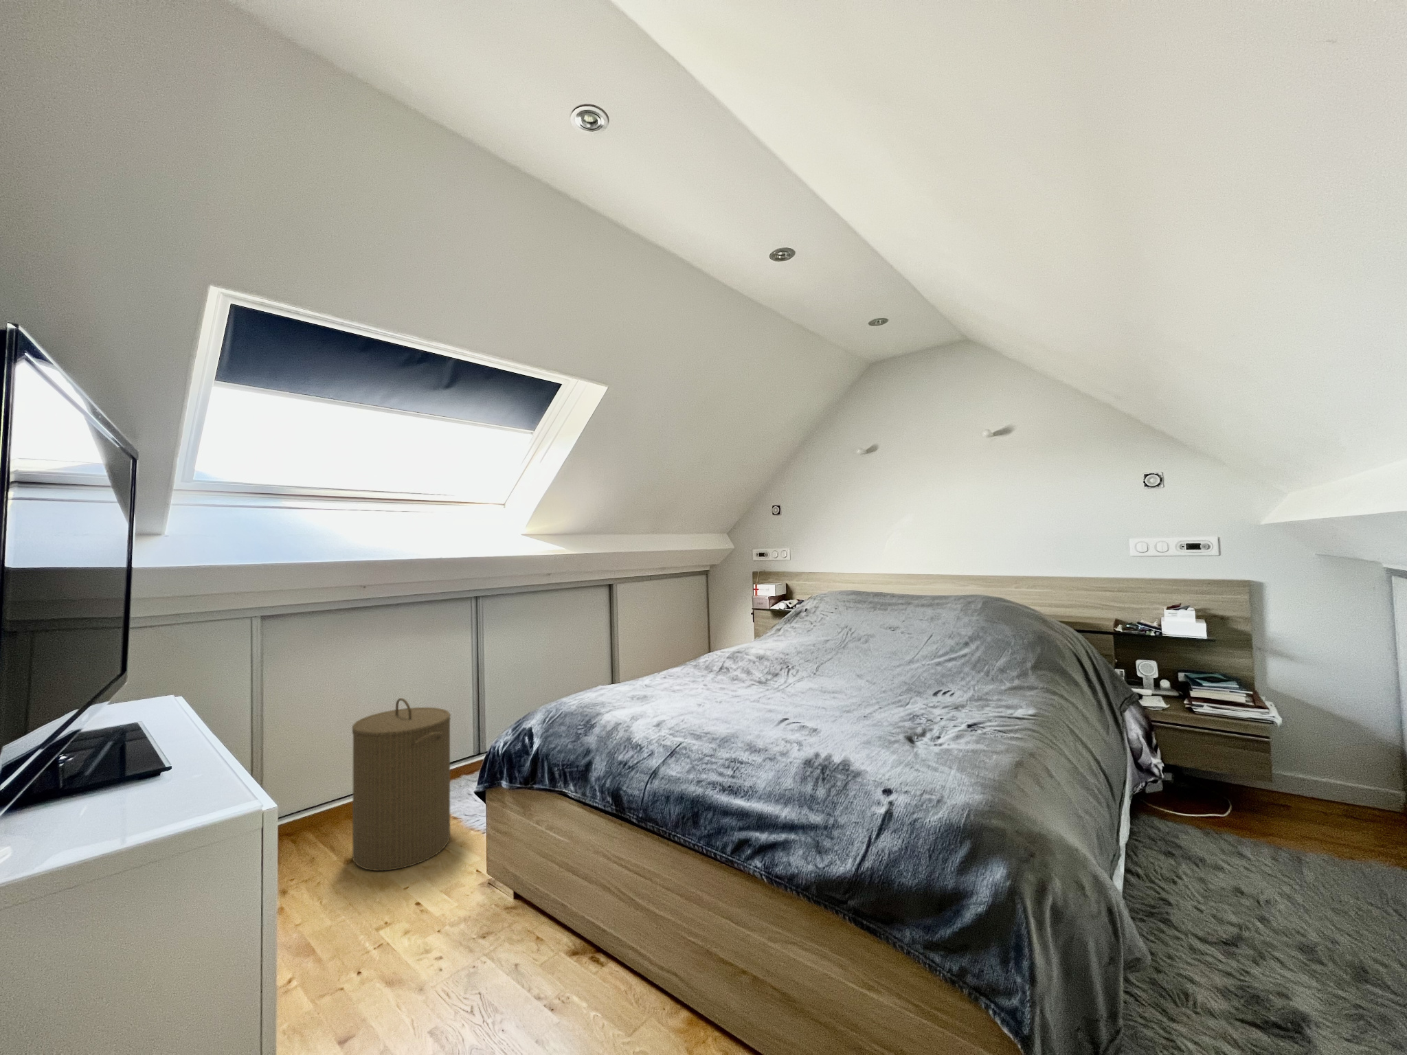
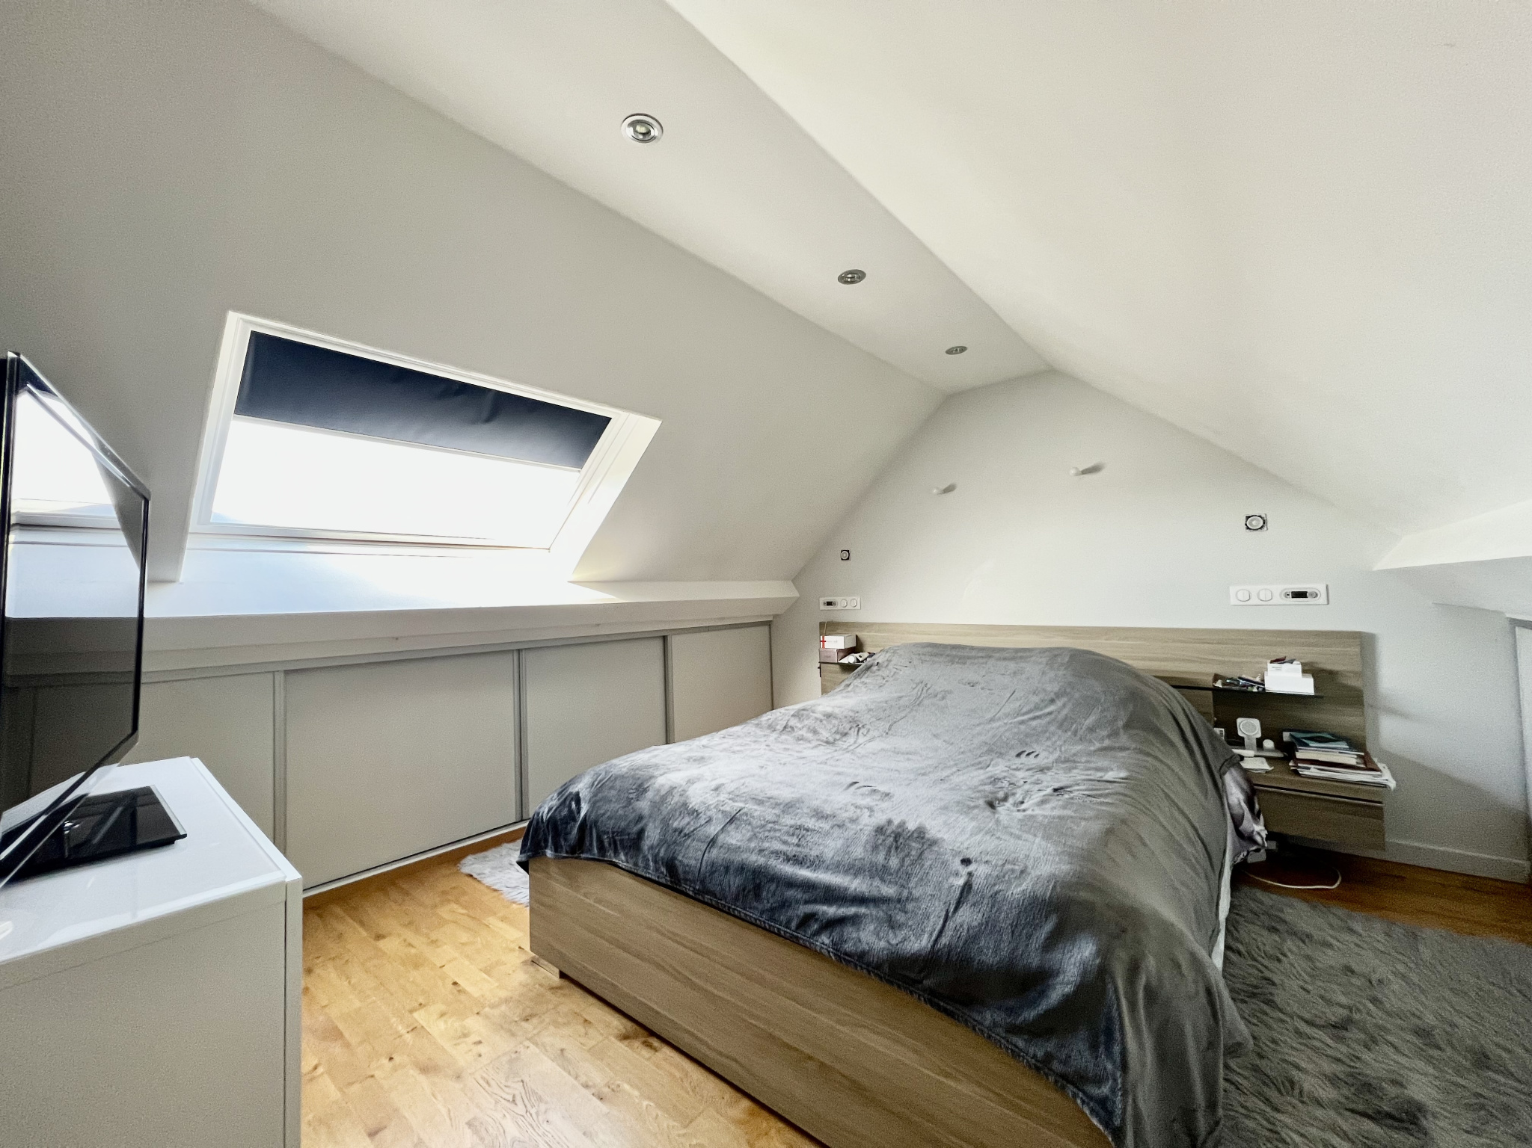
- laundry hamper (402, 772)
